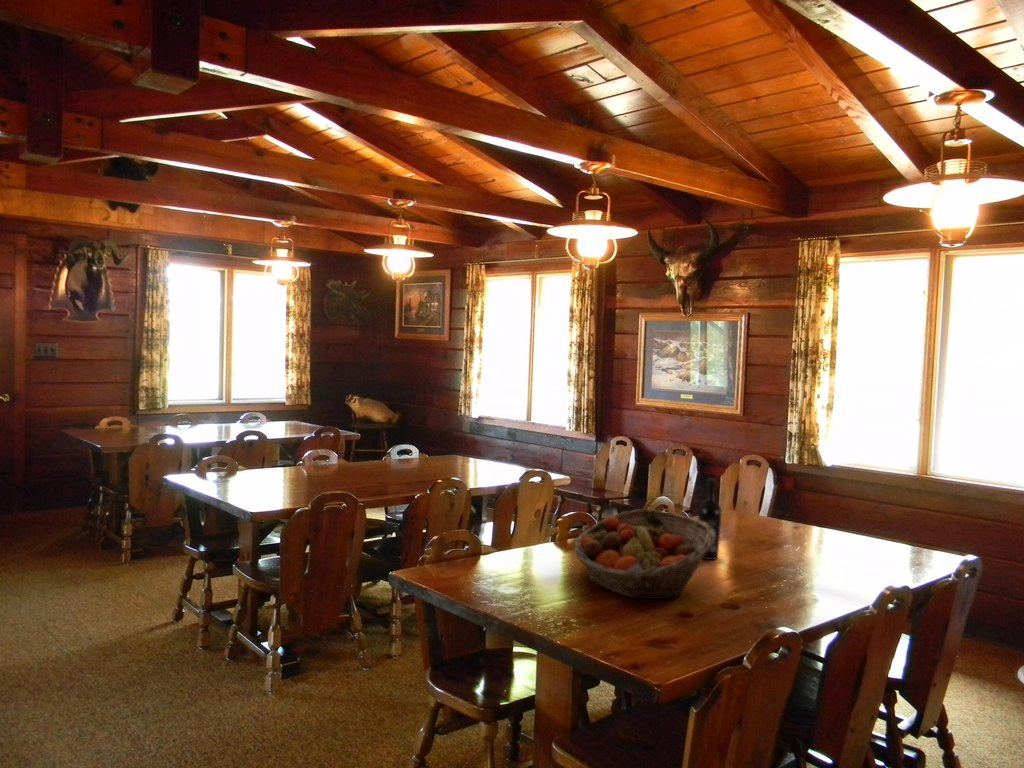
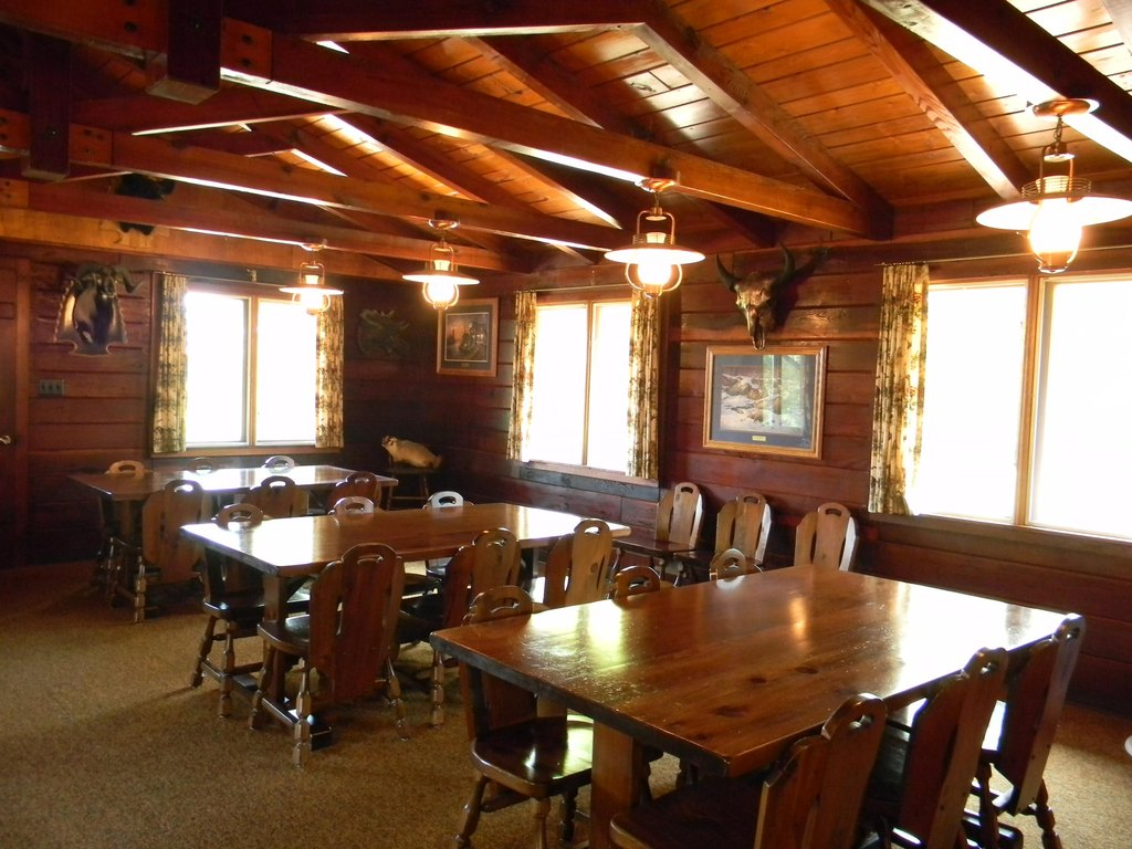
- fruit basket (641, 551)
- wine bottle (709, 518)
